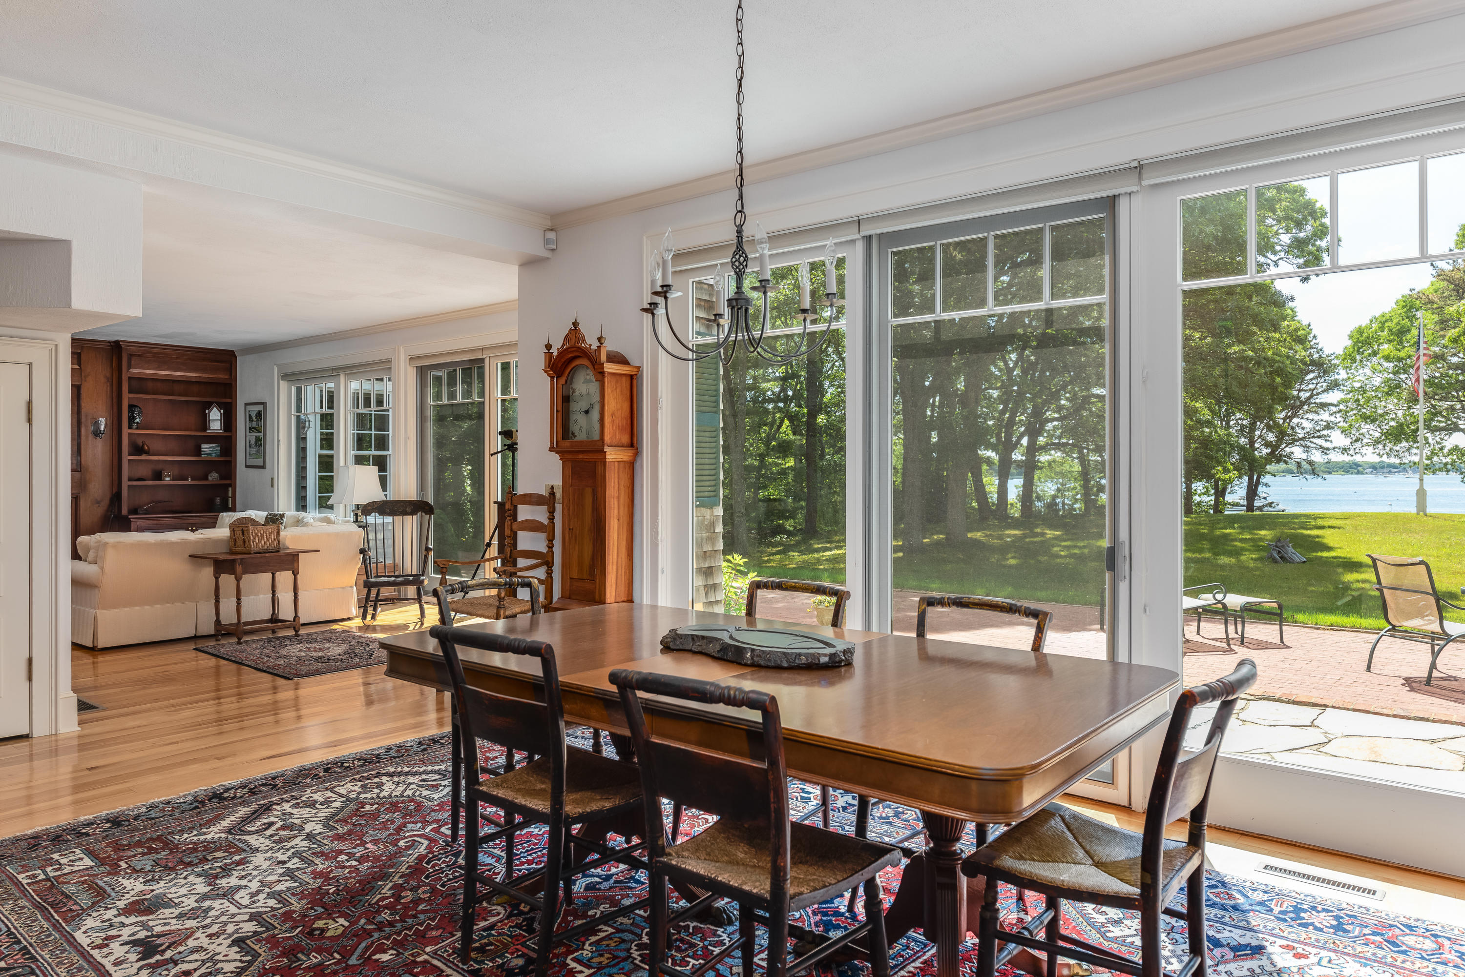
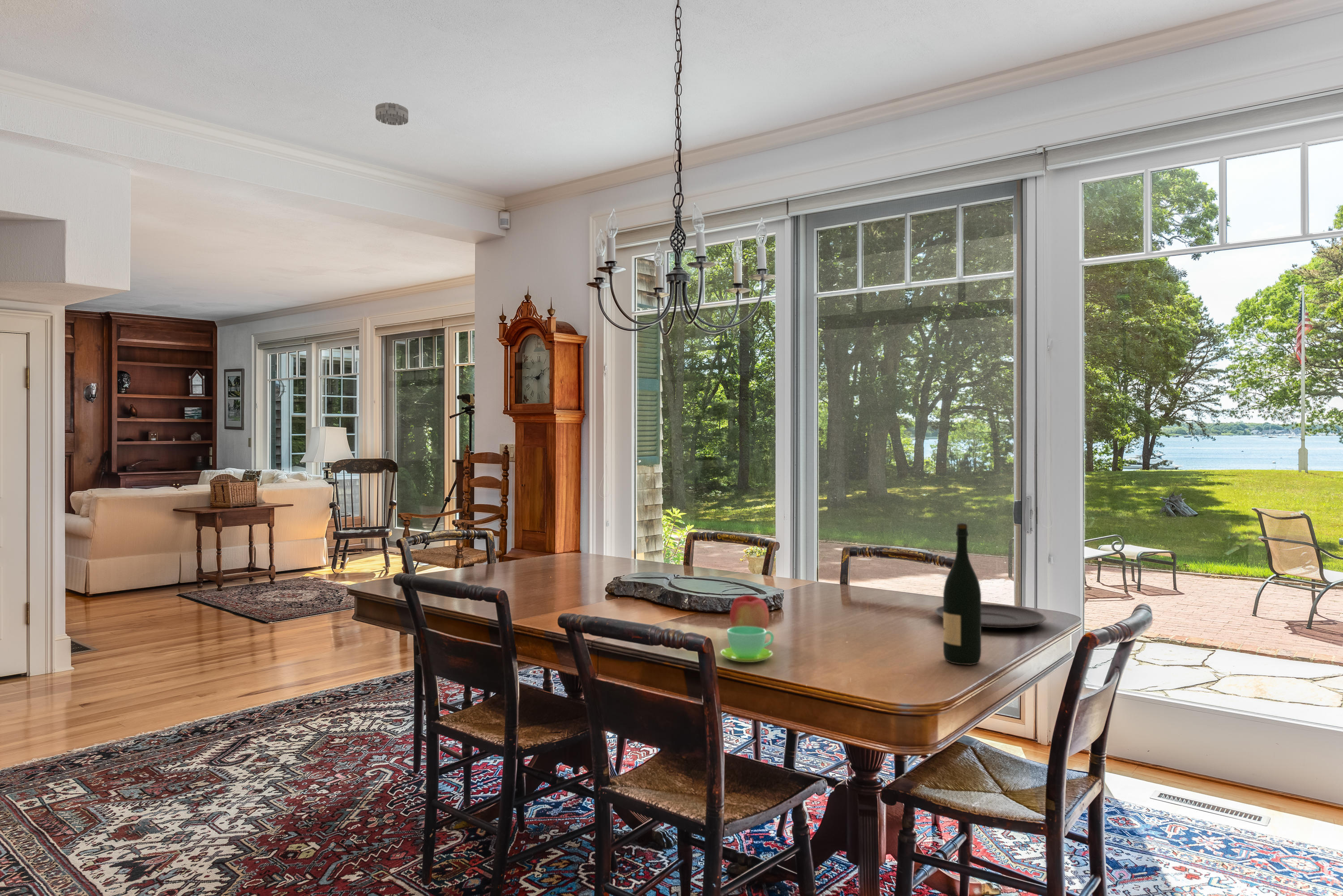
+ plate (989, 617)
+ cup (748, 644)
+ wine bottle (962, 592)
+ apple (749, 618)
+ smoke detector (392, 113)
